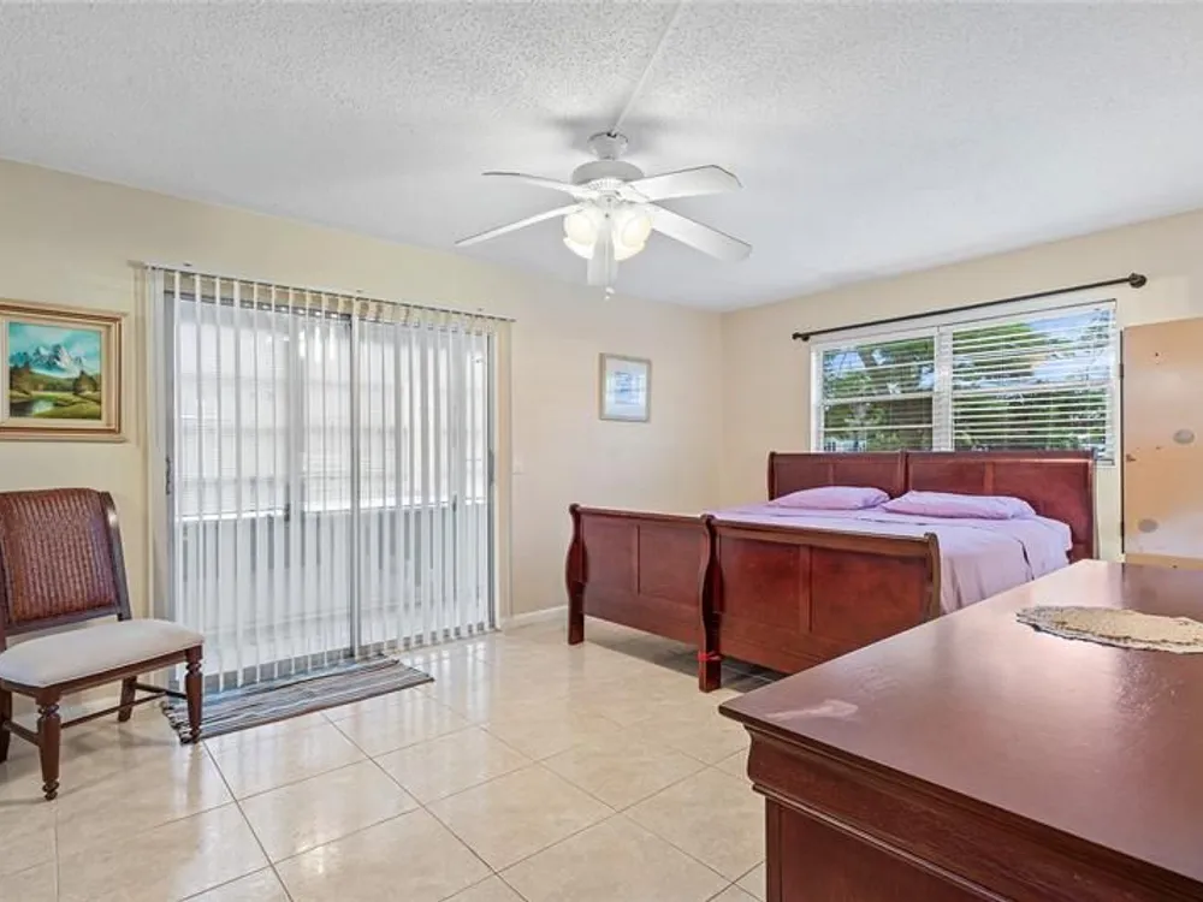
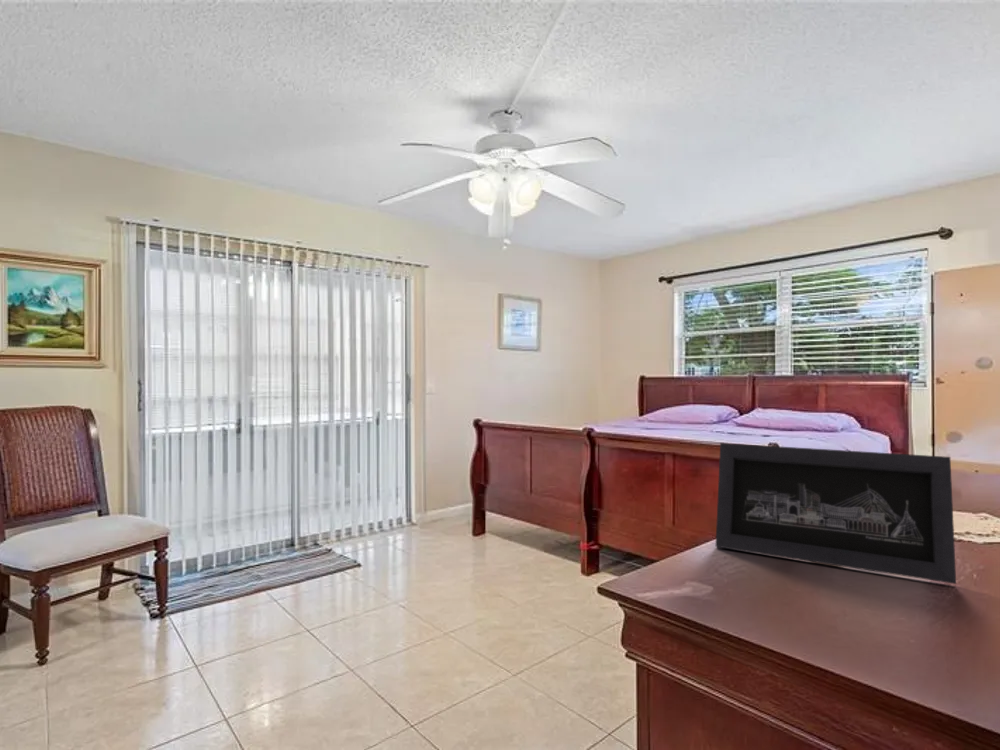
+ picture frame (824, 503)
